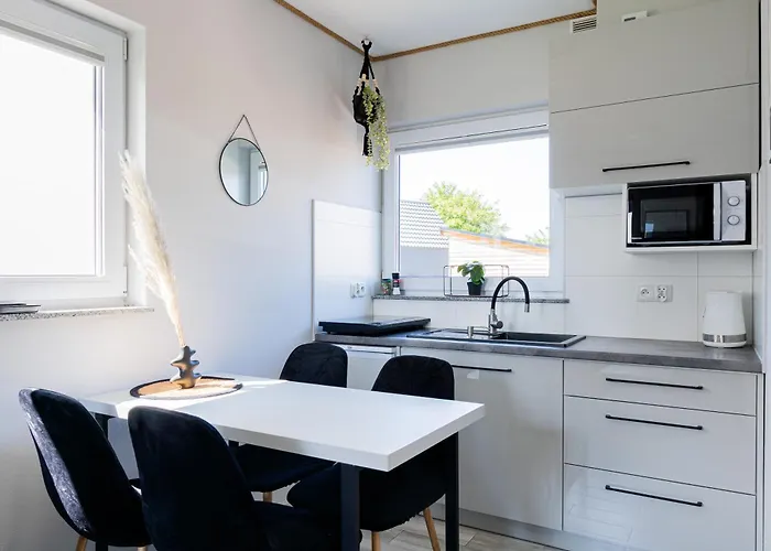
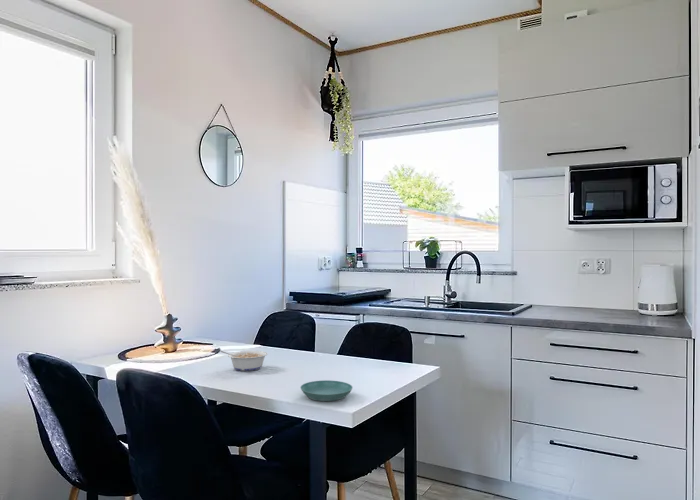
+ saucer (326, 391)
+ legume (246, 359)
